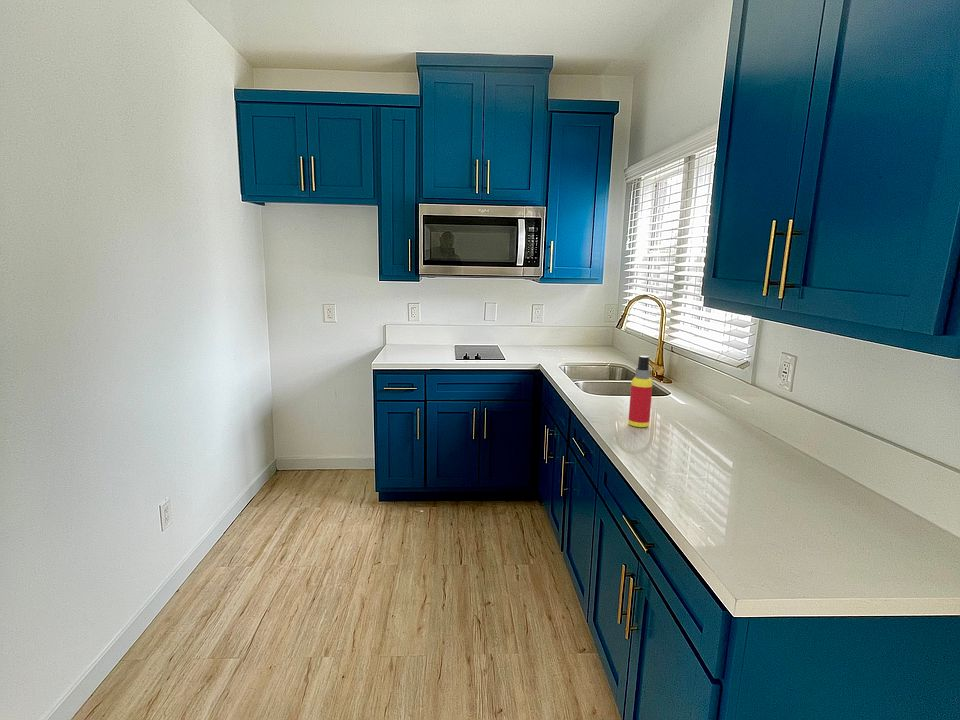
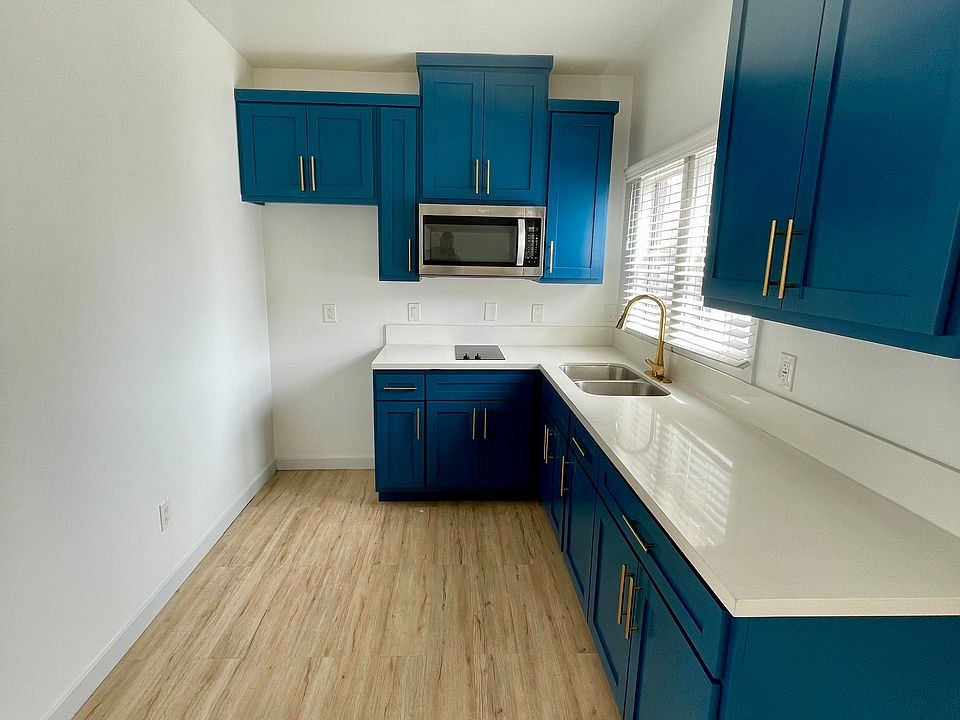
- spray bottle (641, 391)
